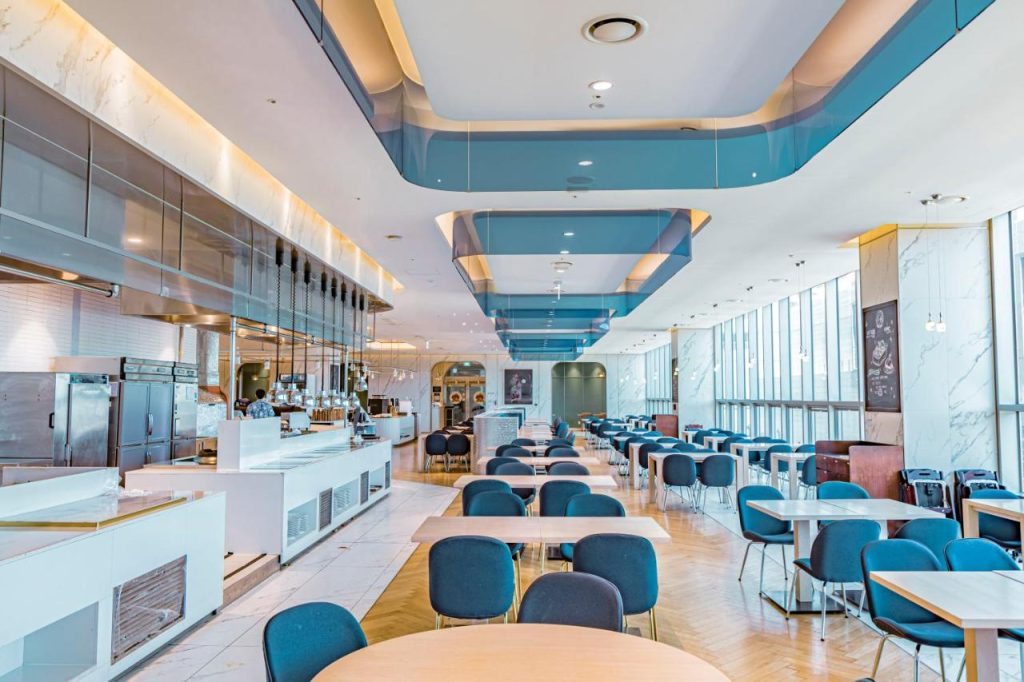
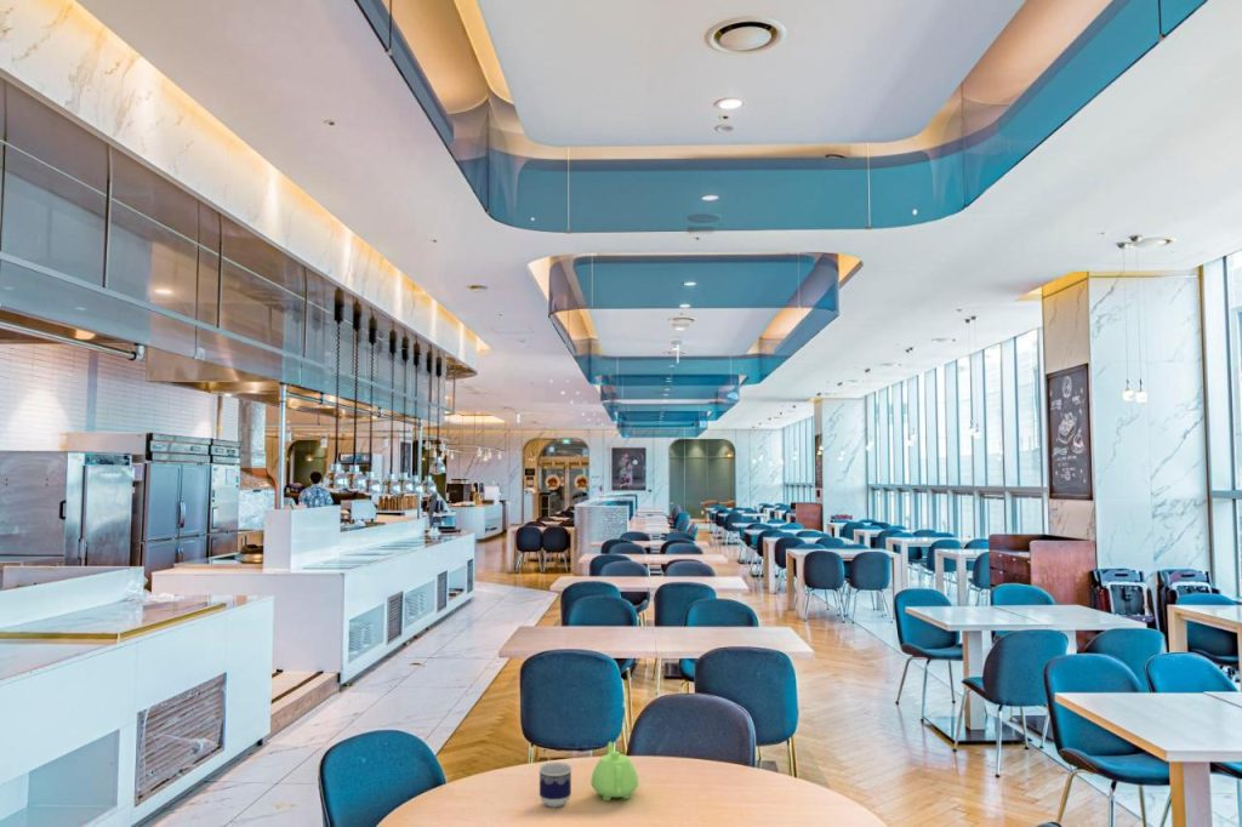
+ teapot (614, 771)
+ cup (554, 783)
